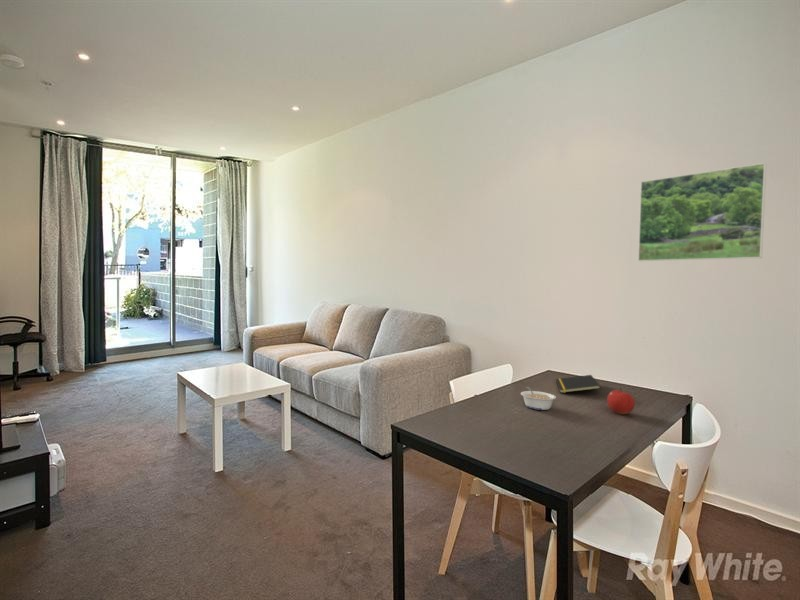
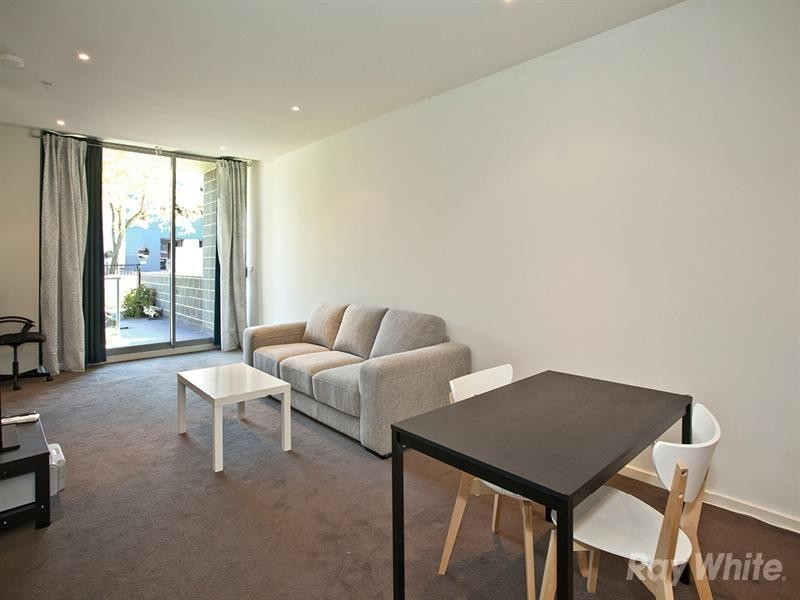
- legume (536, 399)
- fruit (620, 400)
- notepad (576, 383)
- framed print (696, 216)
